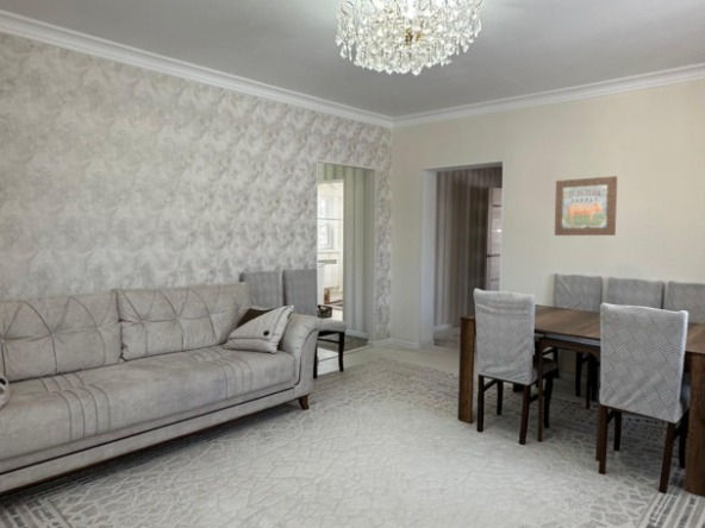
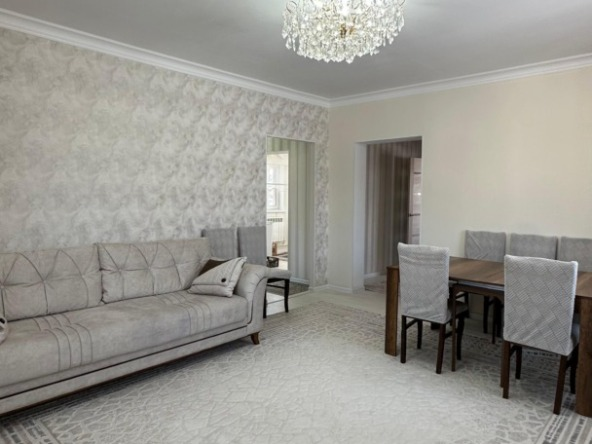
- wall art (585, 207)
